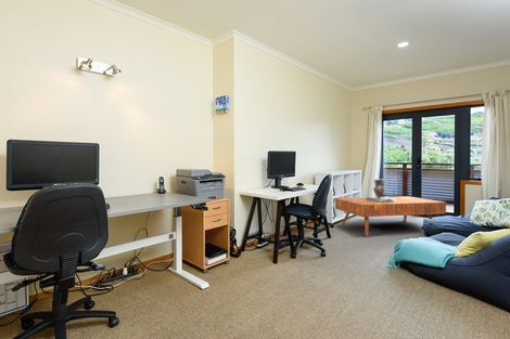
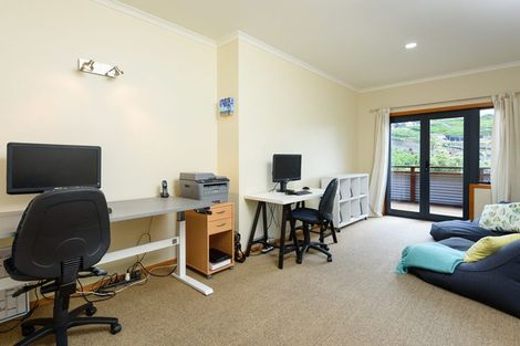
- coffee table (386, 213)
- decorative urn (382, 190)
